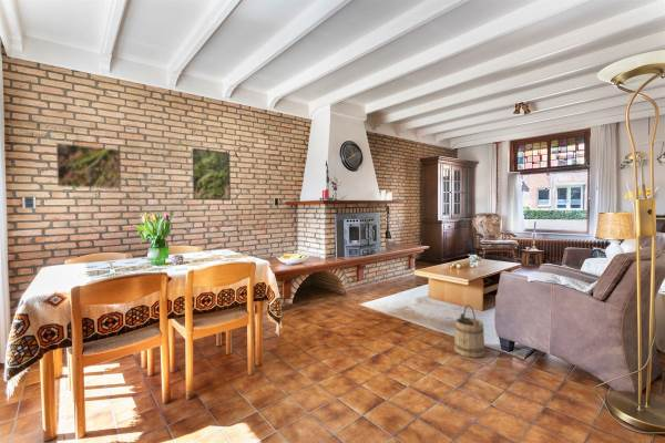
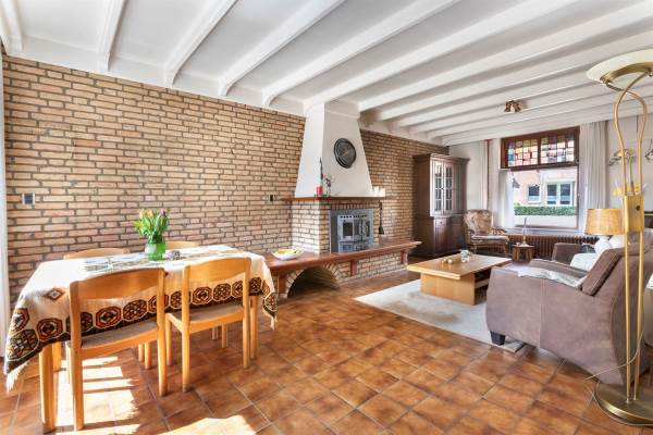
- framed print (90, 166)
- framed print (212, 175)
- bucket (469, 328)
